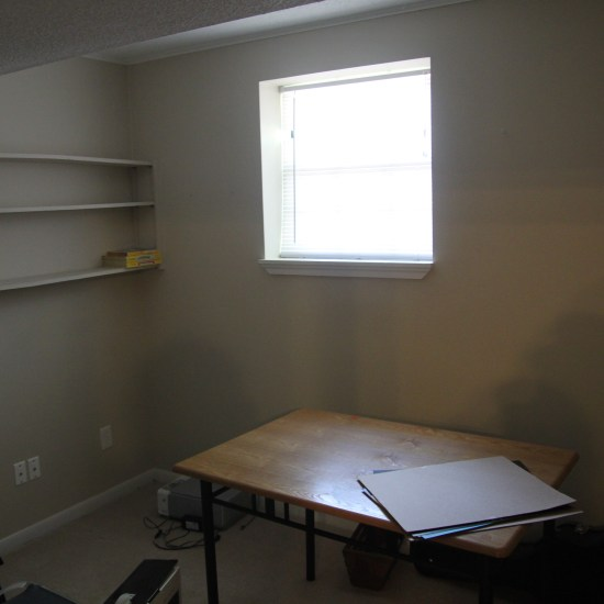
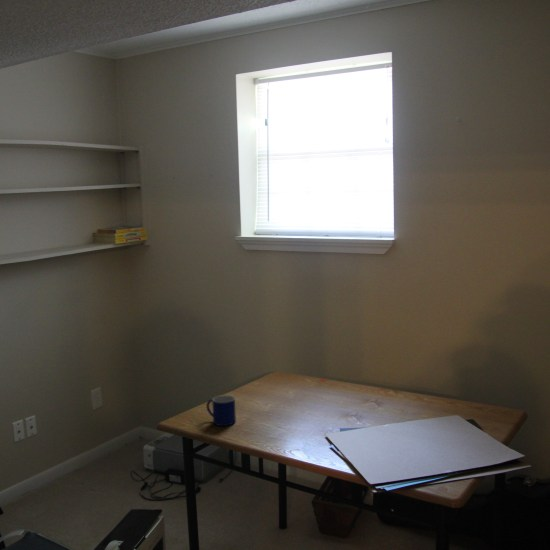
+ mug (219, 409)
